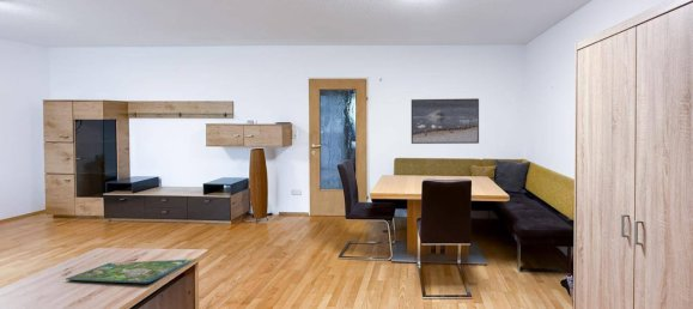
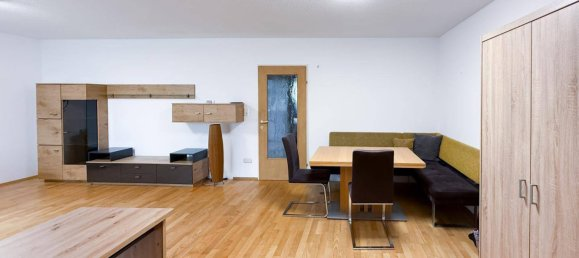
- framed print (444, 121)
- board game (139, 267)
